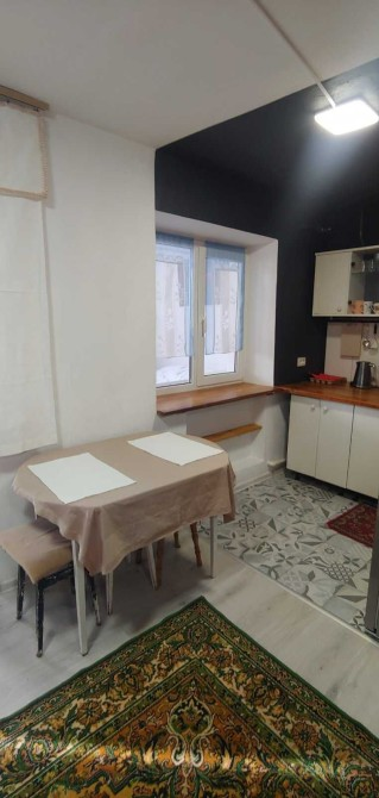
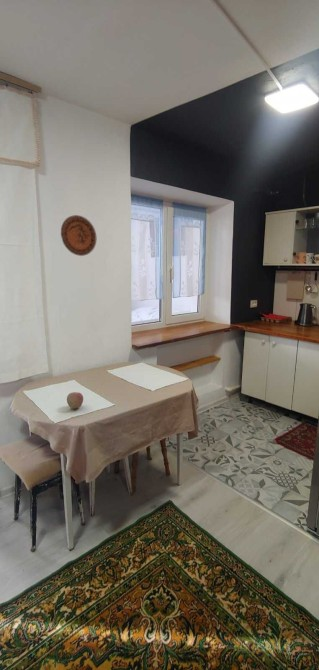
+ apple (75, 400)
+ decorative plate (79, 235)
